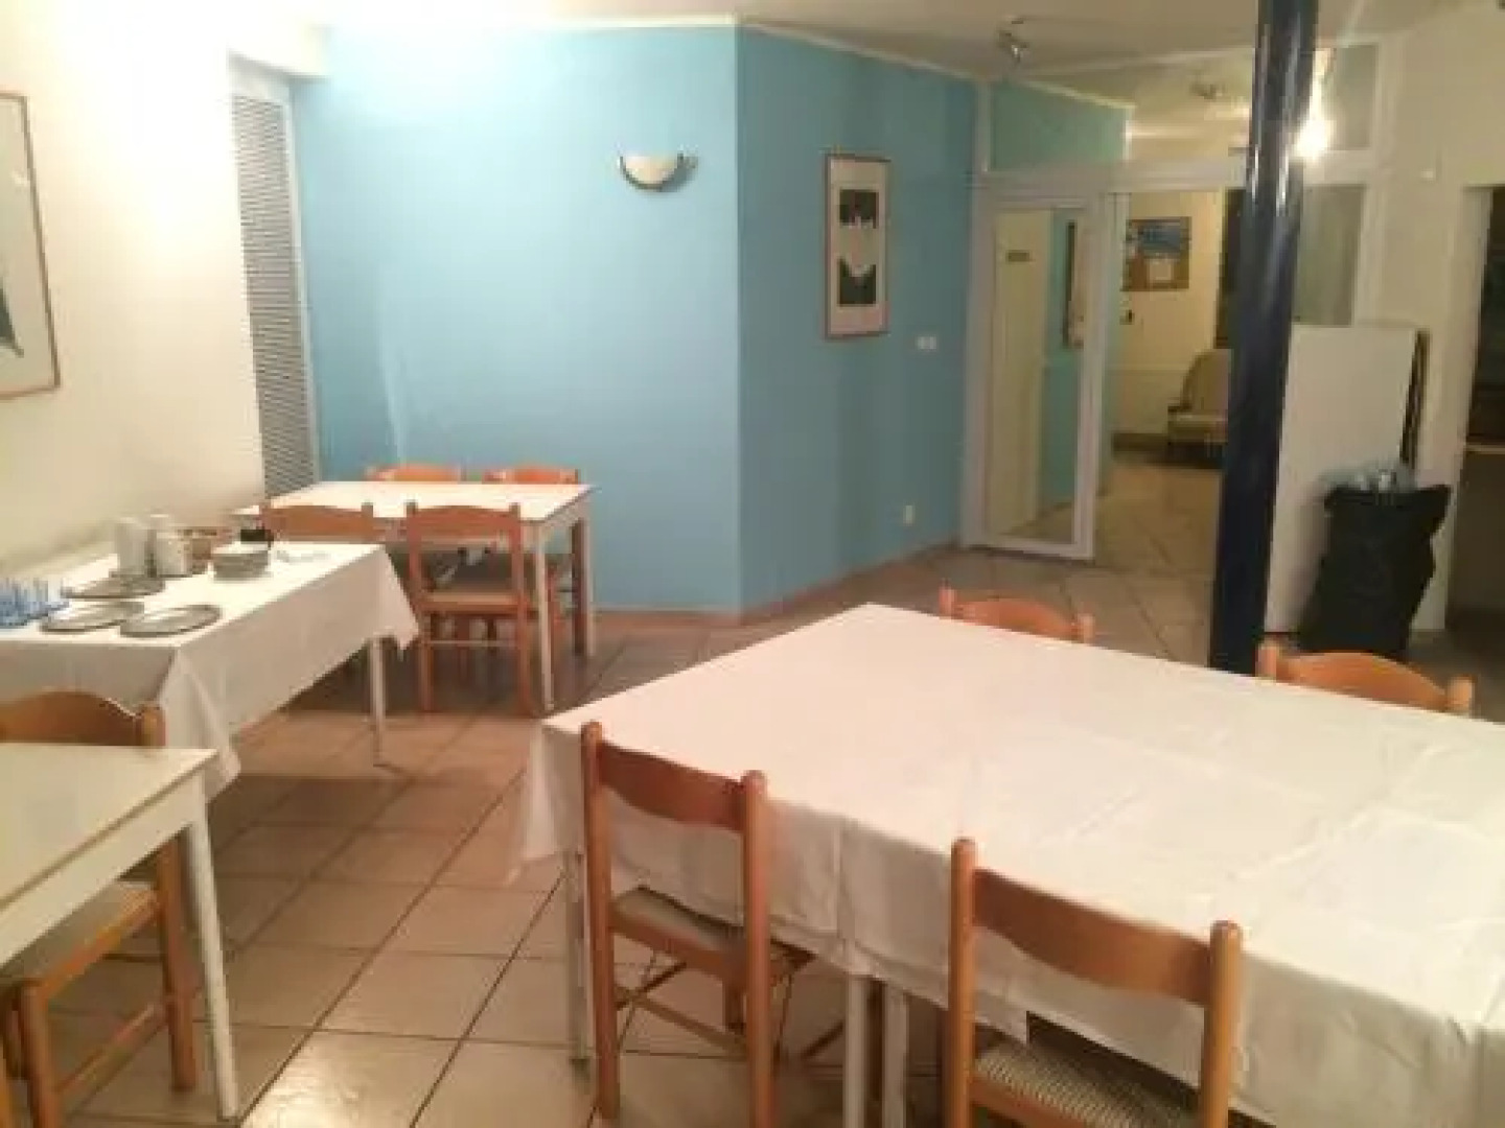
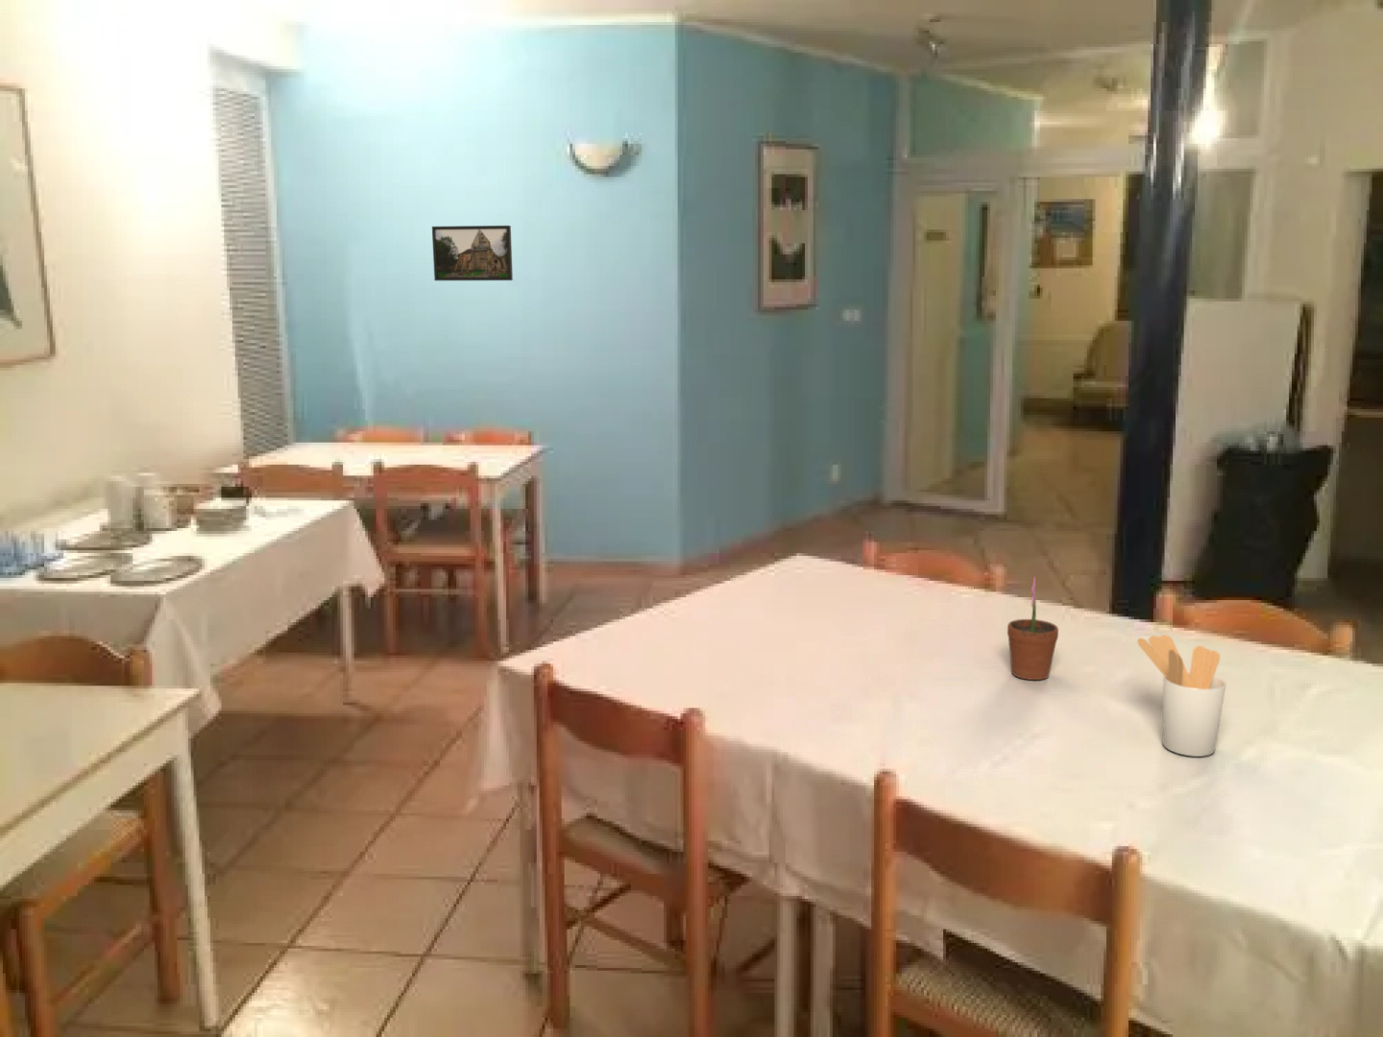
+ utensil holder (1179, 692)
+ flowerpot (1032, 625)
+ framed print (472, 253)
